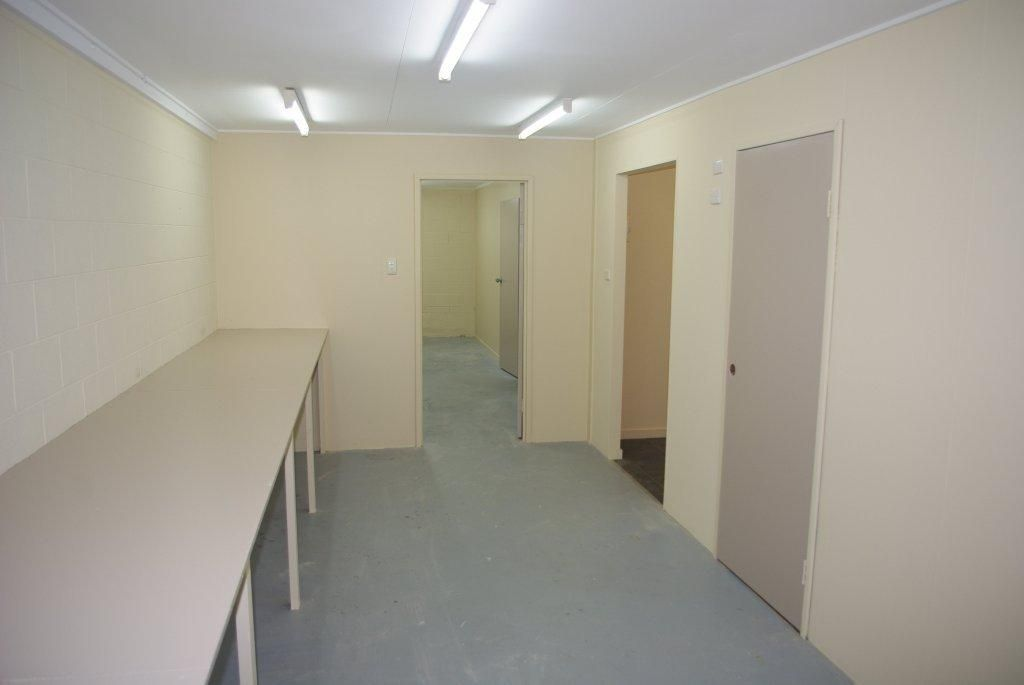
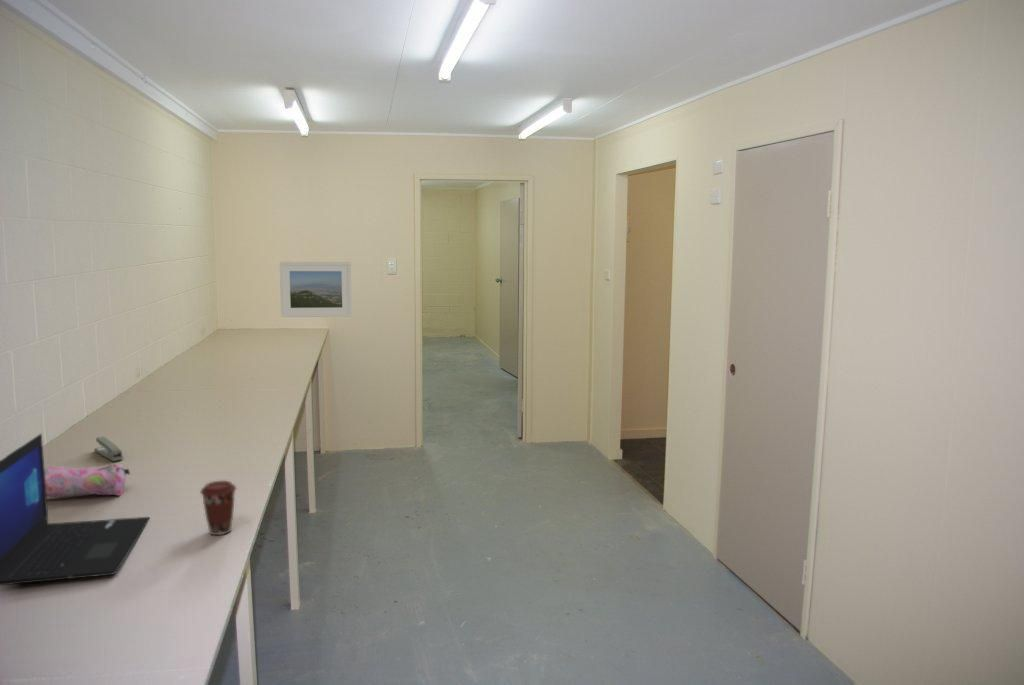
+ pencil case (84, 480)
+ laptop (73, 522)
+ stapler (107, 447)
+ coffee cup (219, 507)
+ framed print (316, 289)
